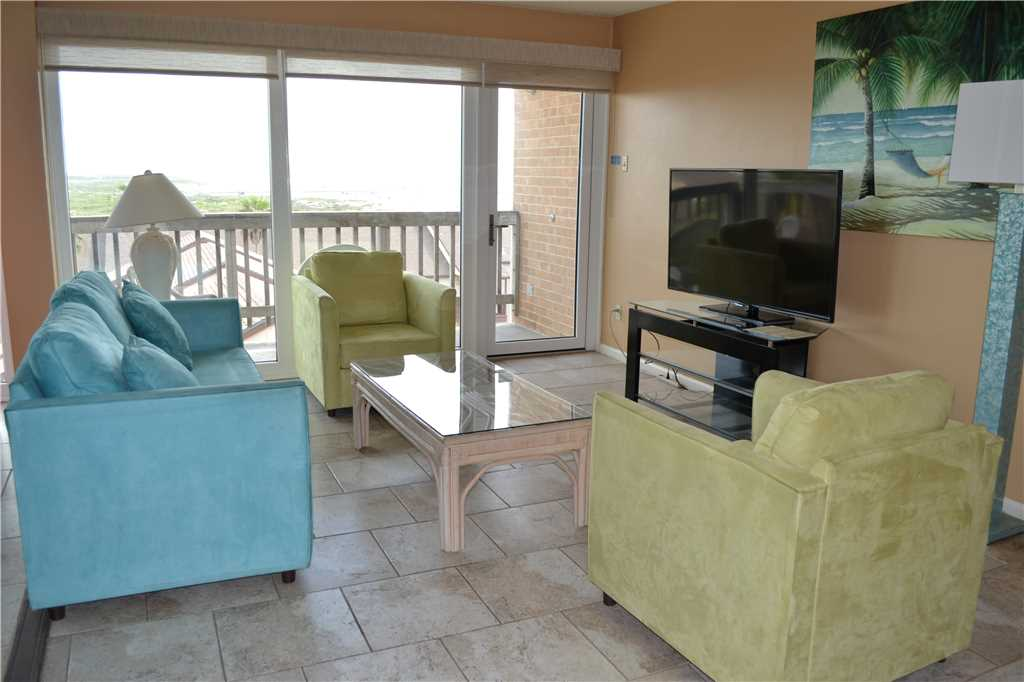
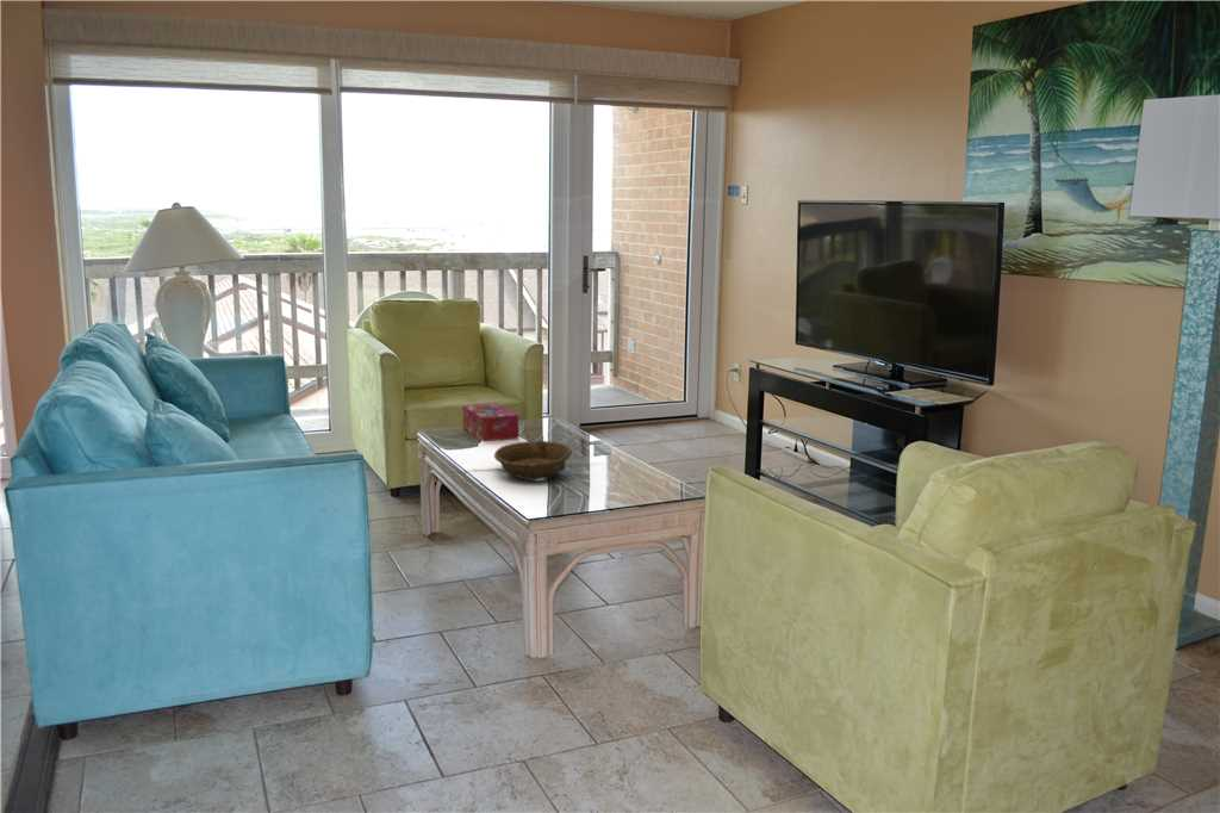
+ decorative bowl (533, 461)
+ tissue box (490, 421)
